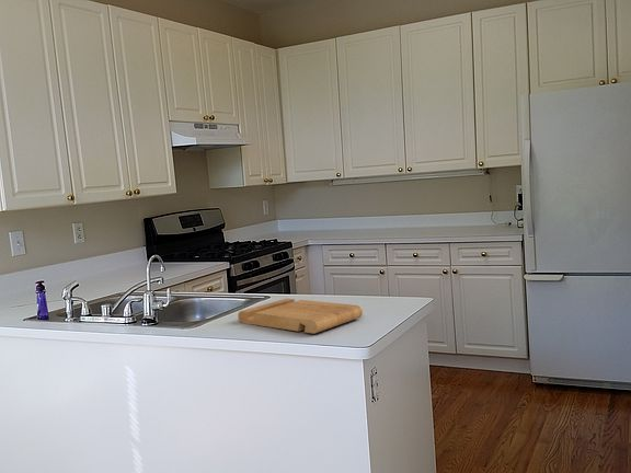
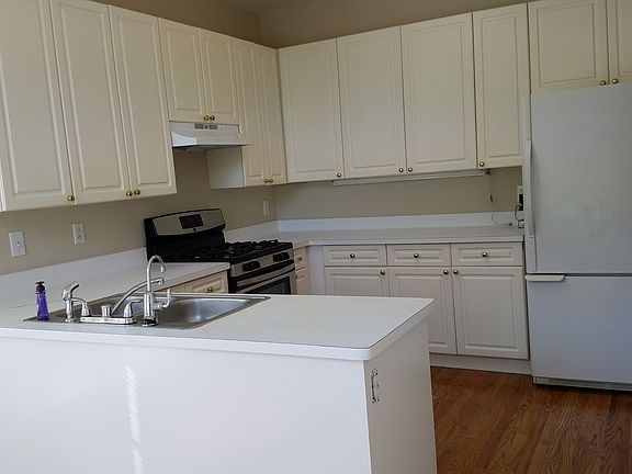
- cutting board (298, 314)
